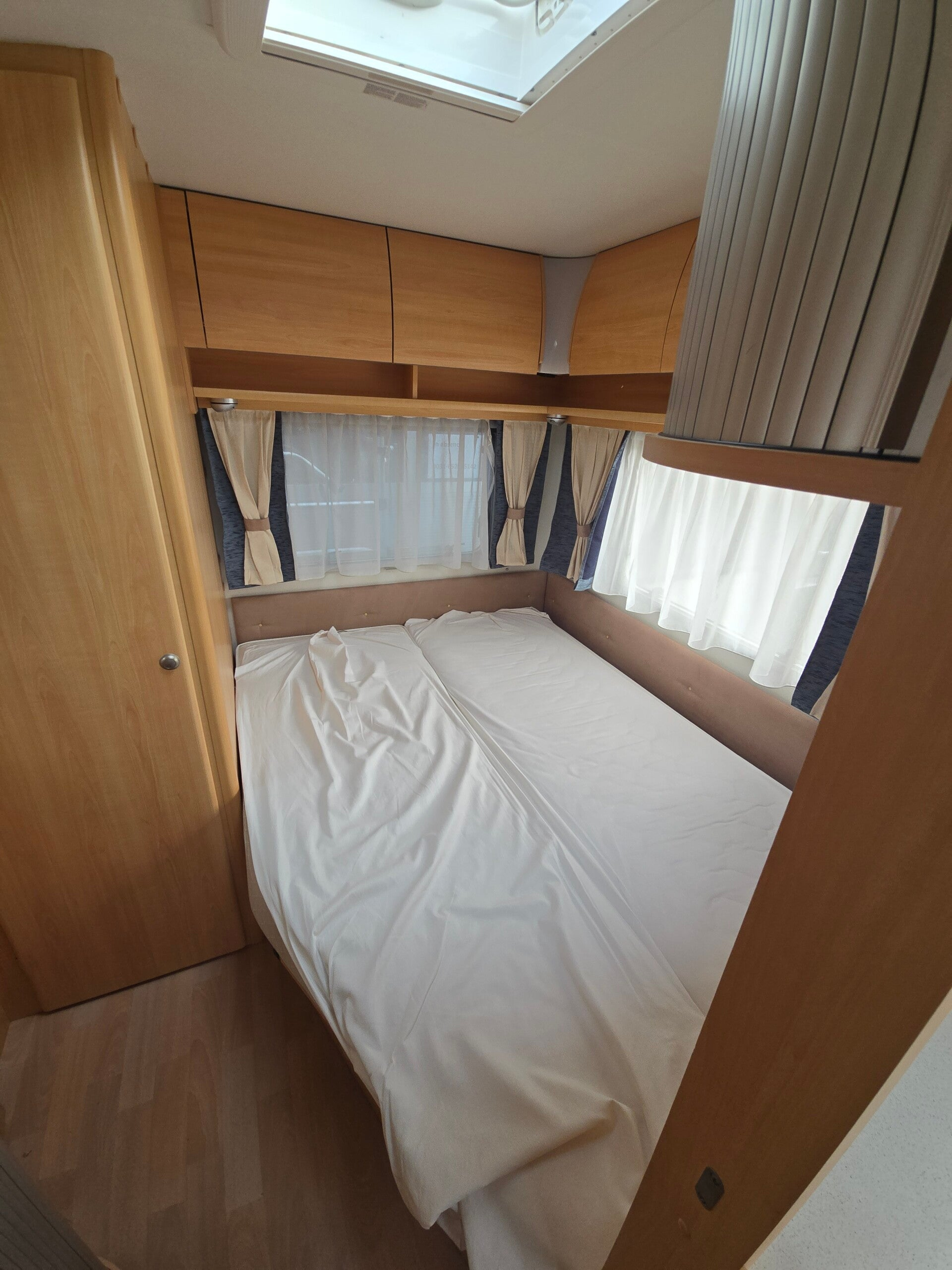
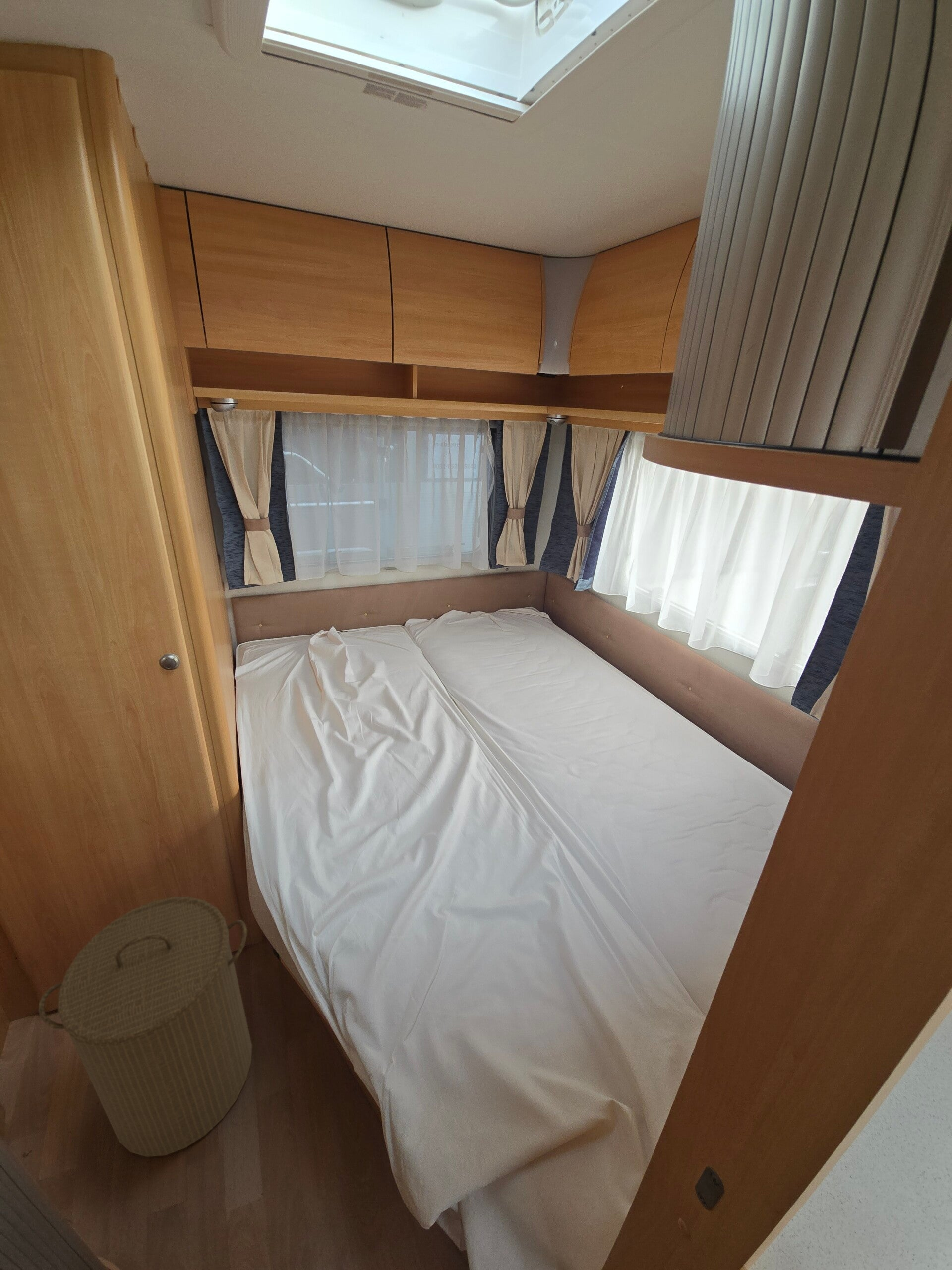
+ laundry hamper (166, 1013)
